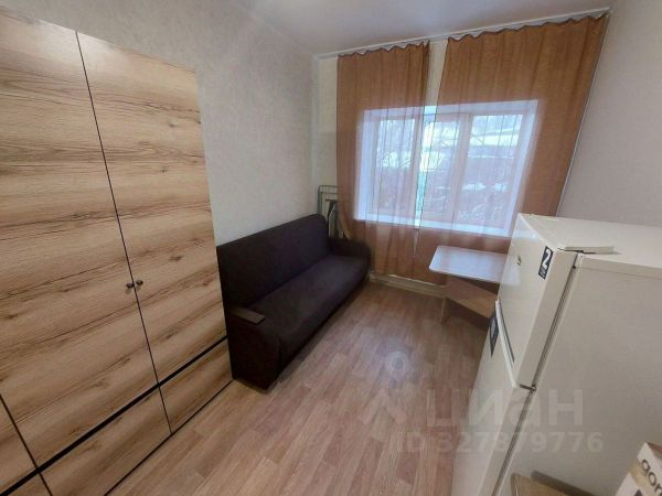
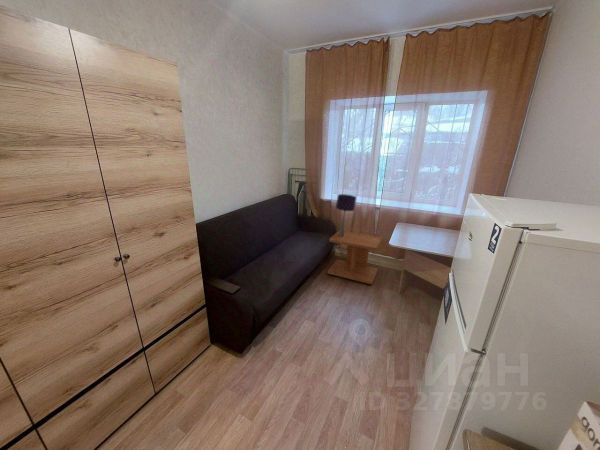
+ side table (354, 255)
+ table lamp (343, 216)
